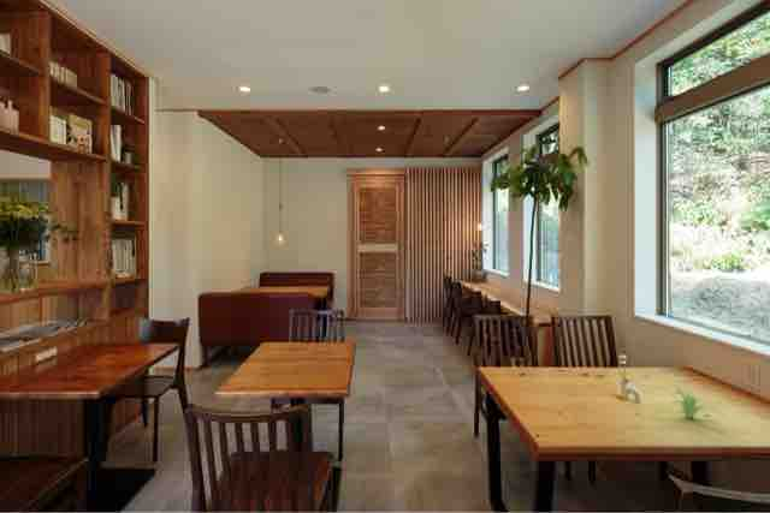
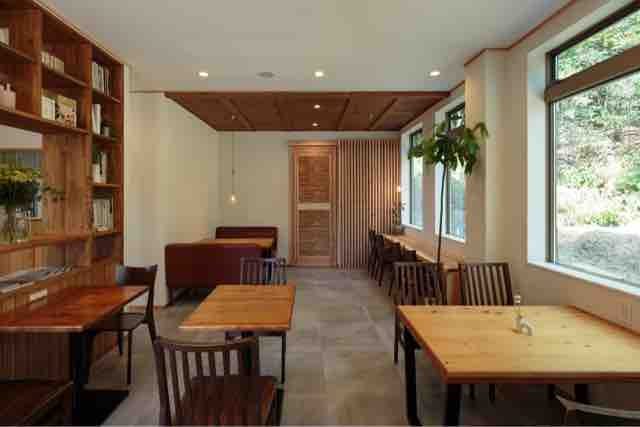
- plant (688, 404)
